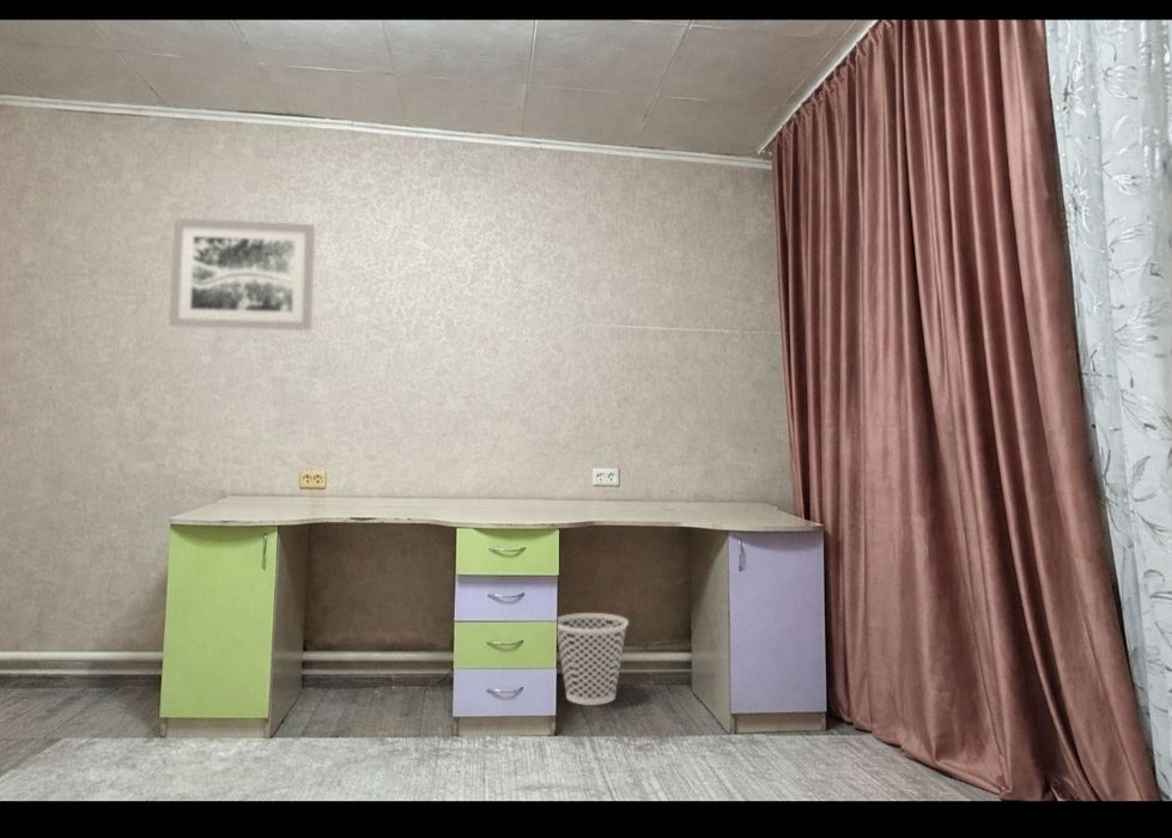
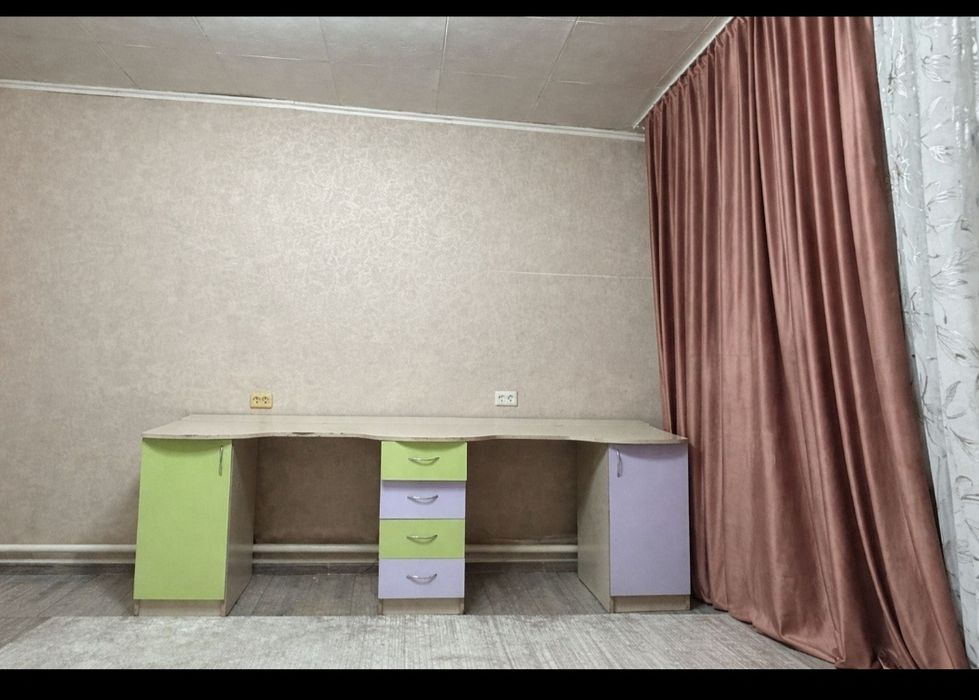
- wastebasket (590, 658)
- wall art (243, 274)
